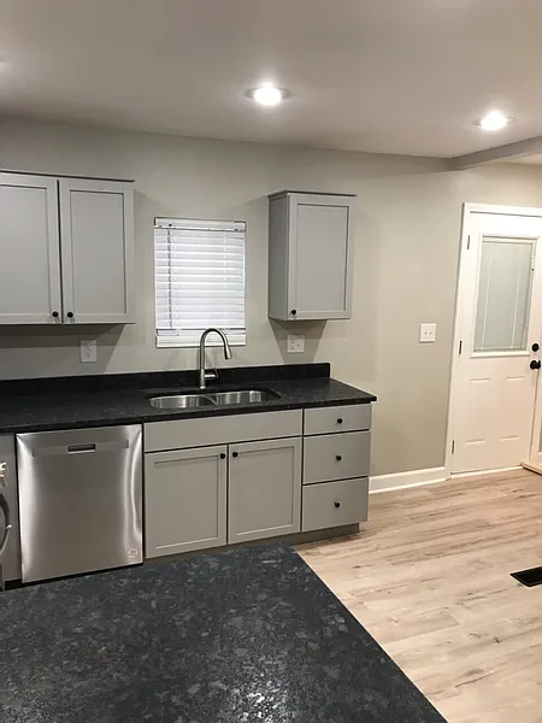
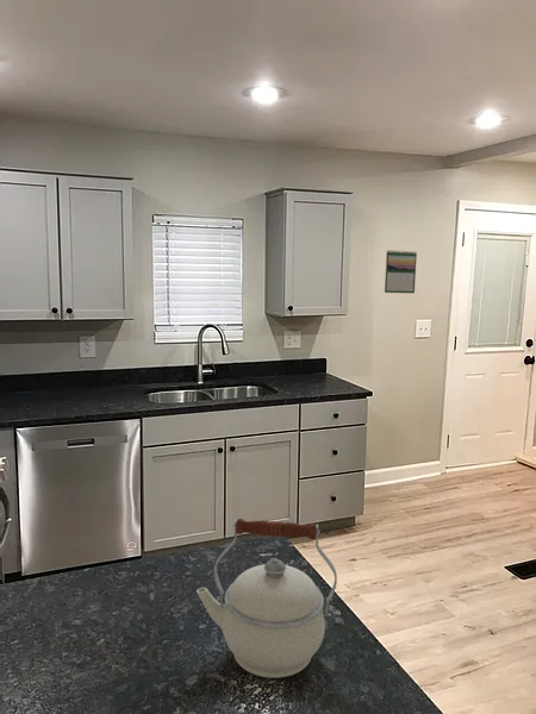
+ kettle (266, 587)
+ calendar (400, 271)
